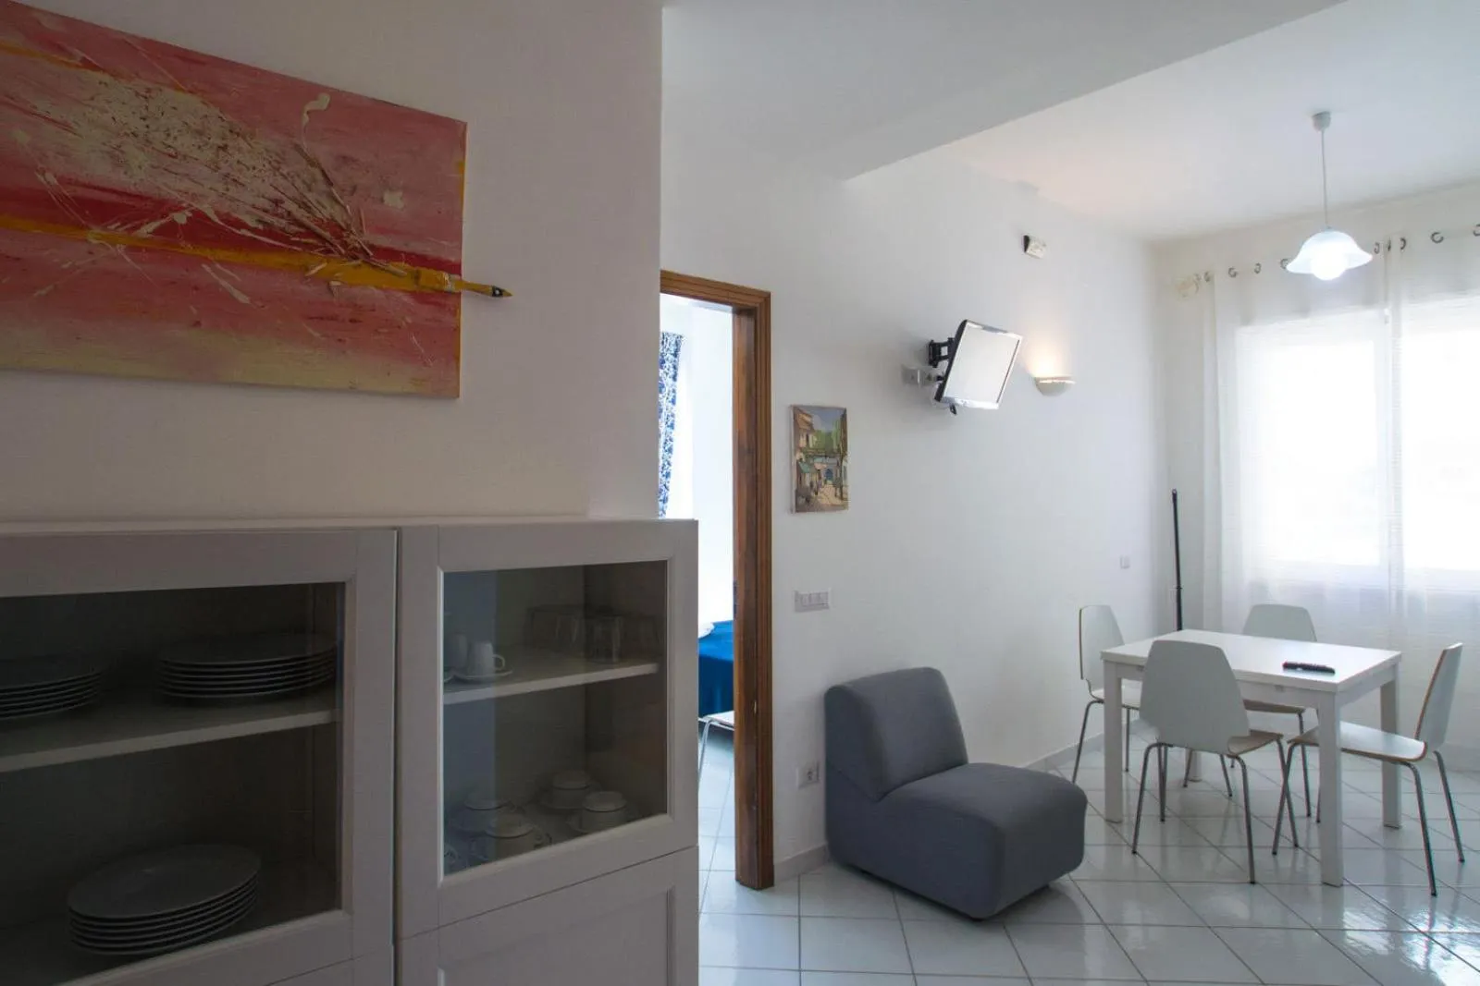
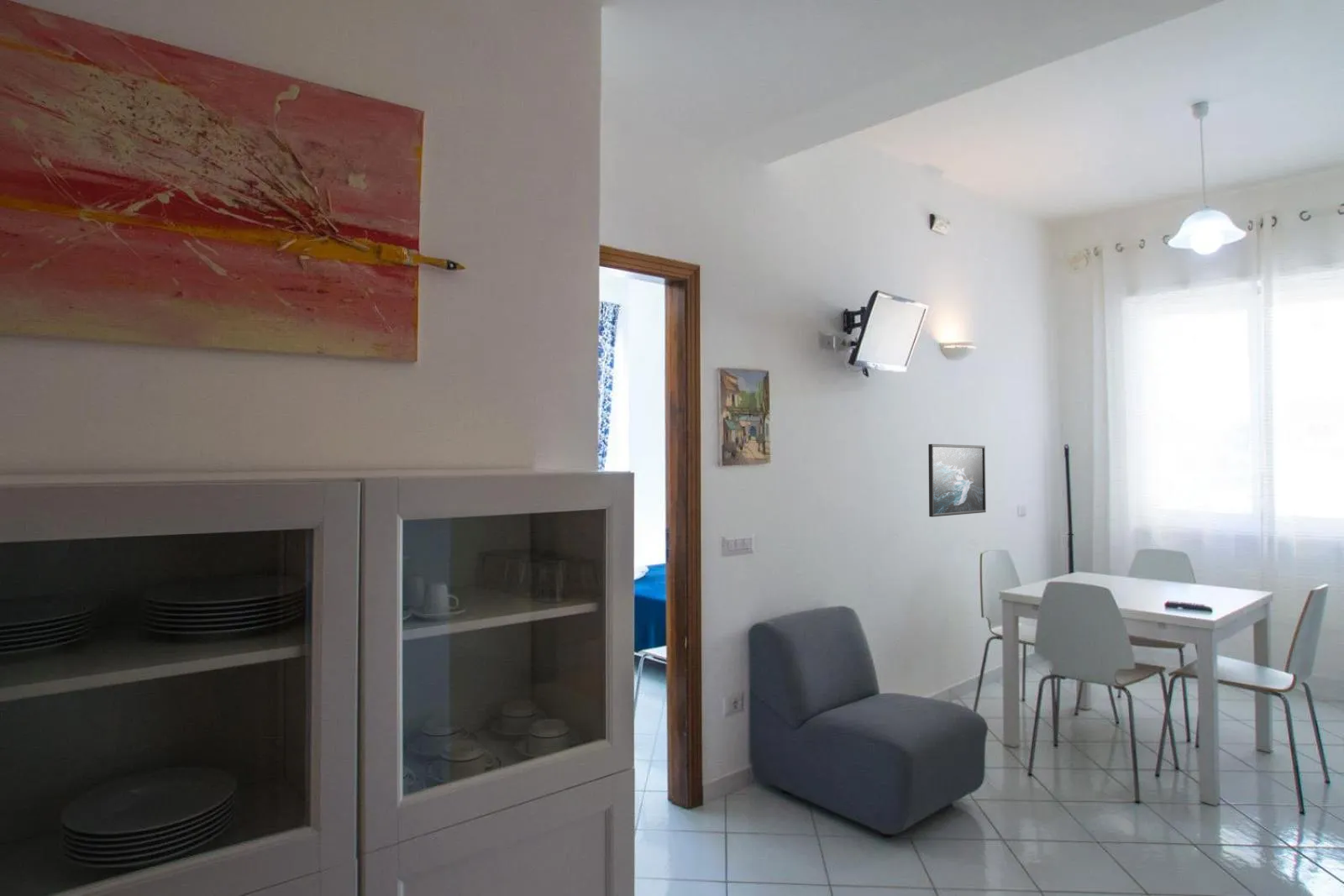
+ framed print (958, 479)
